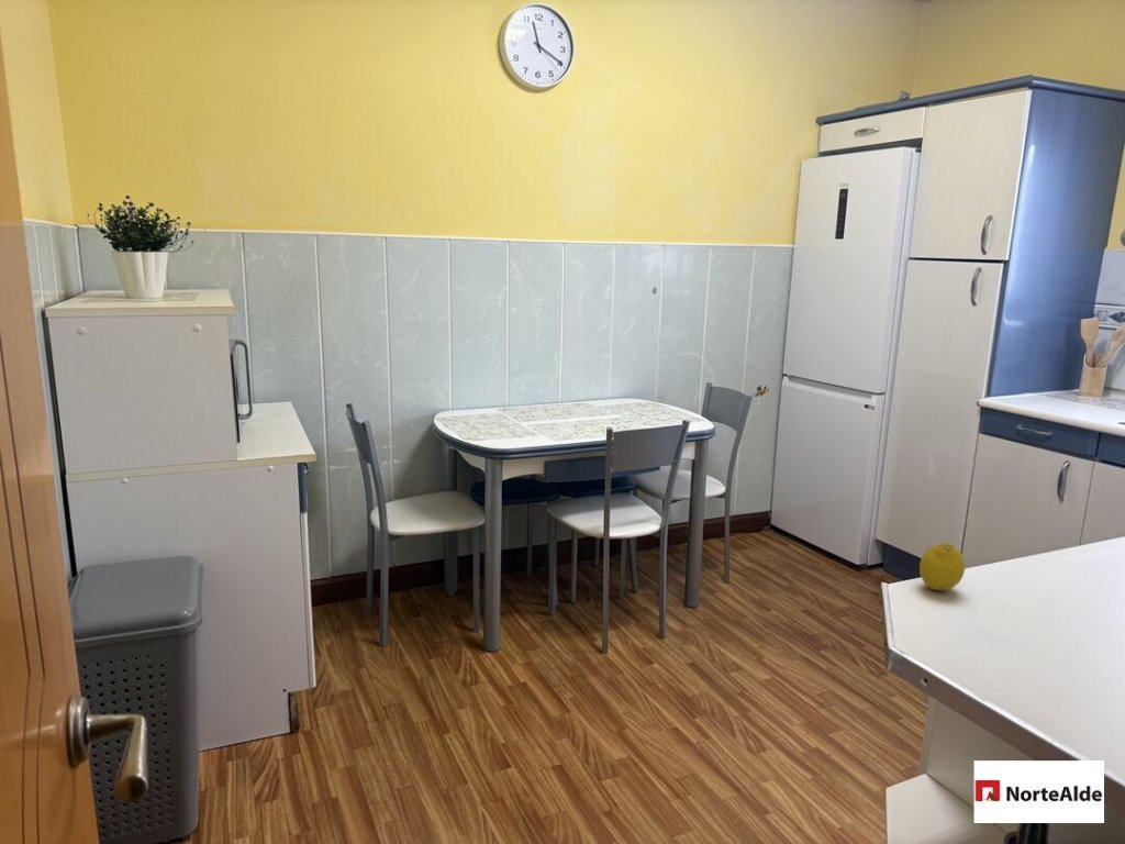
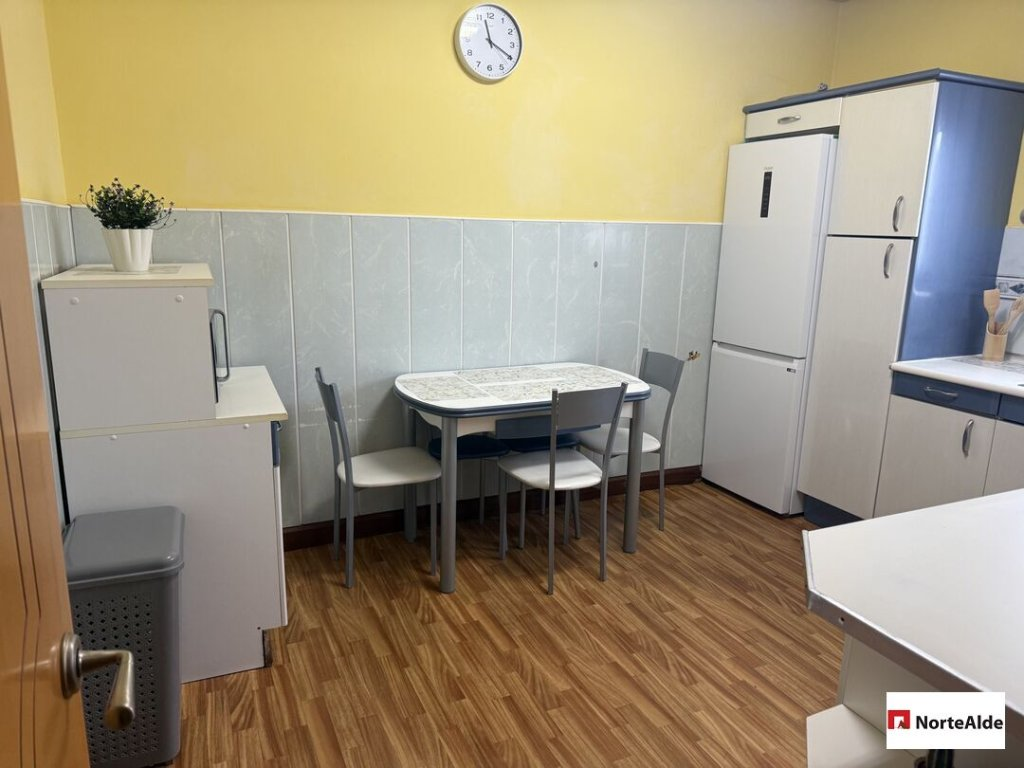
- fruit (942, 565)
